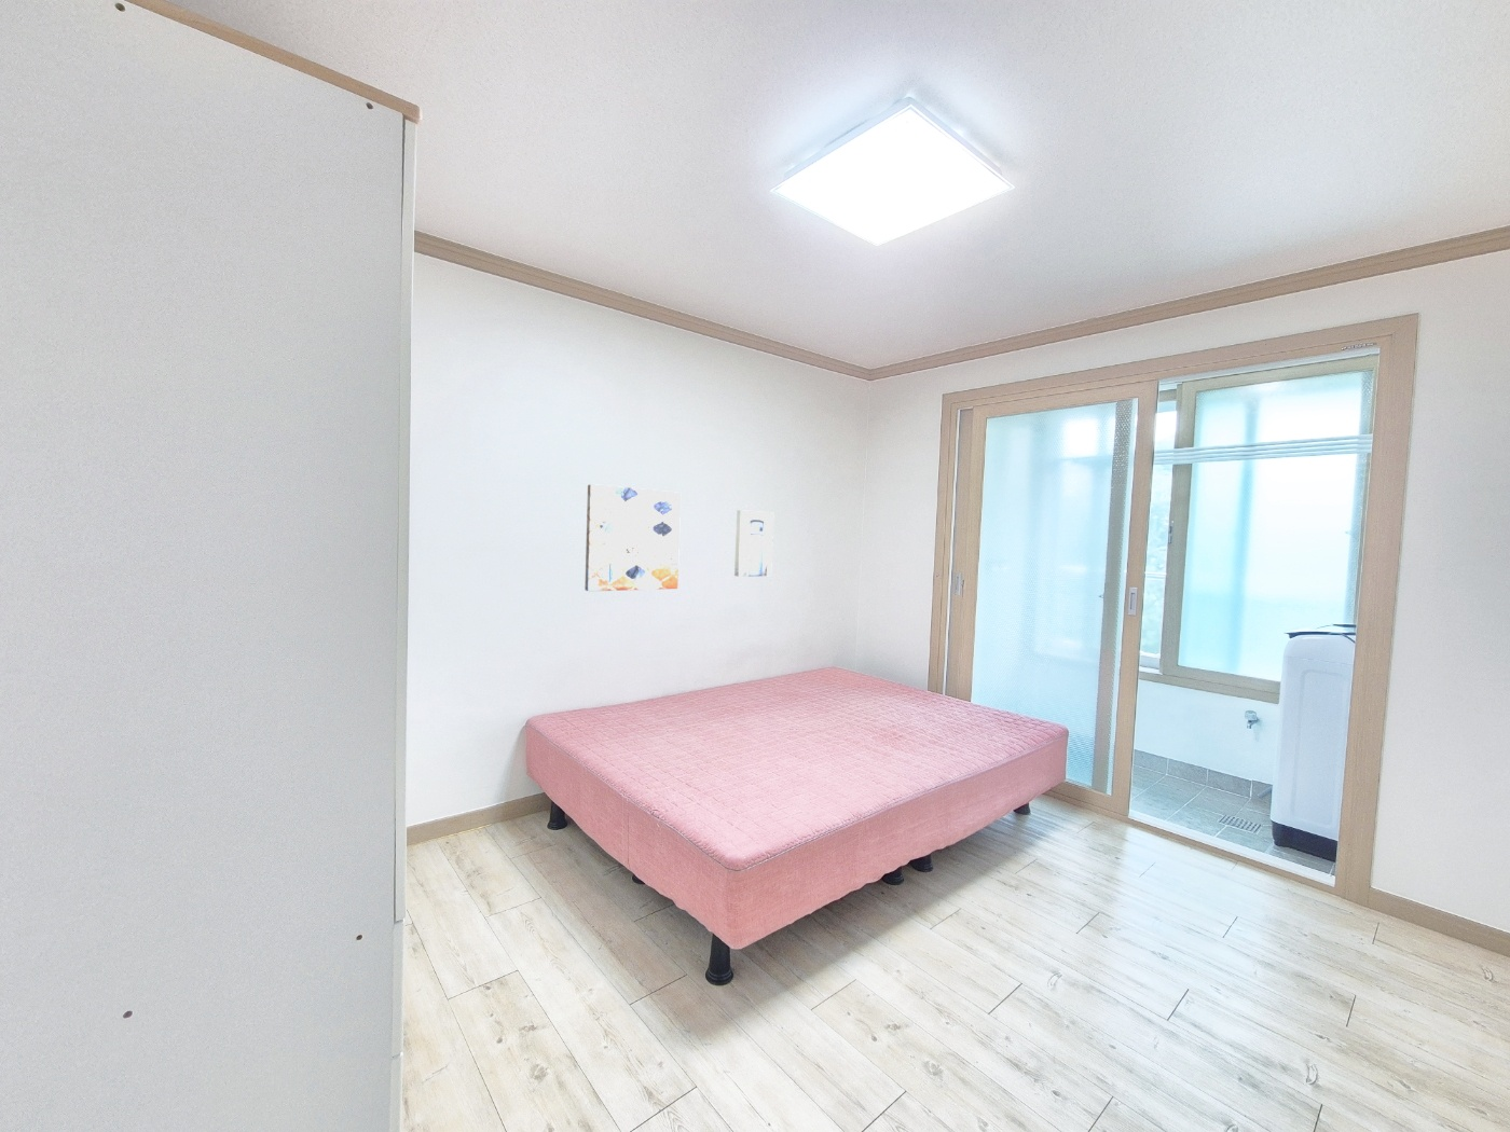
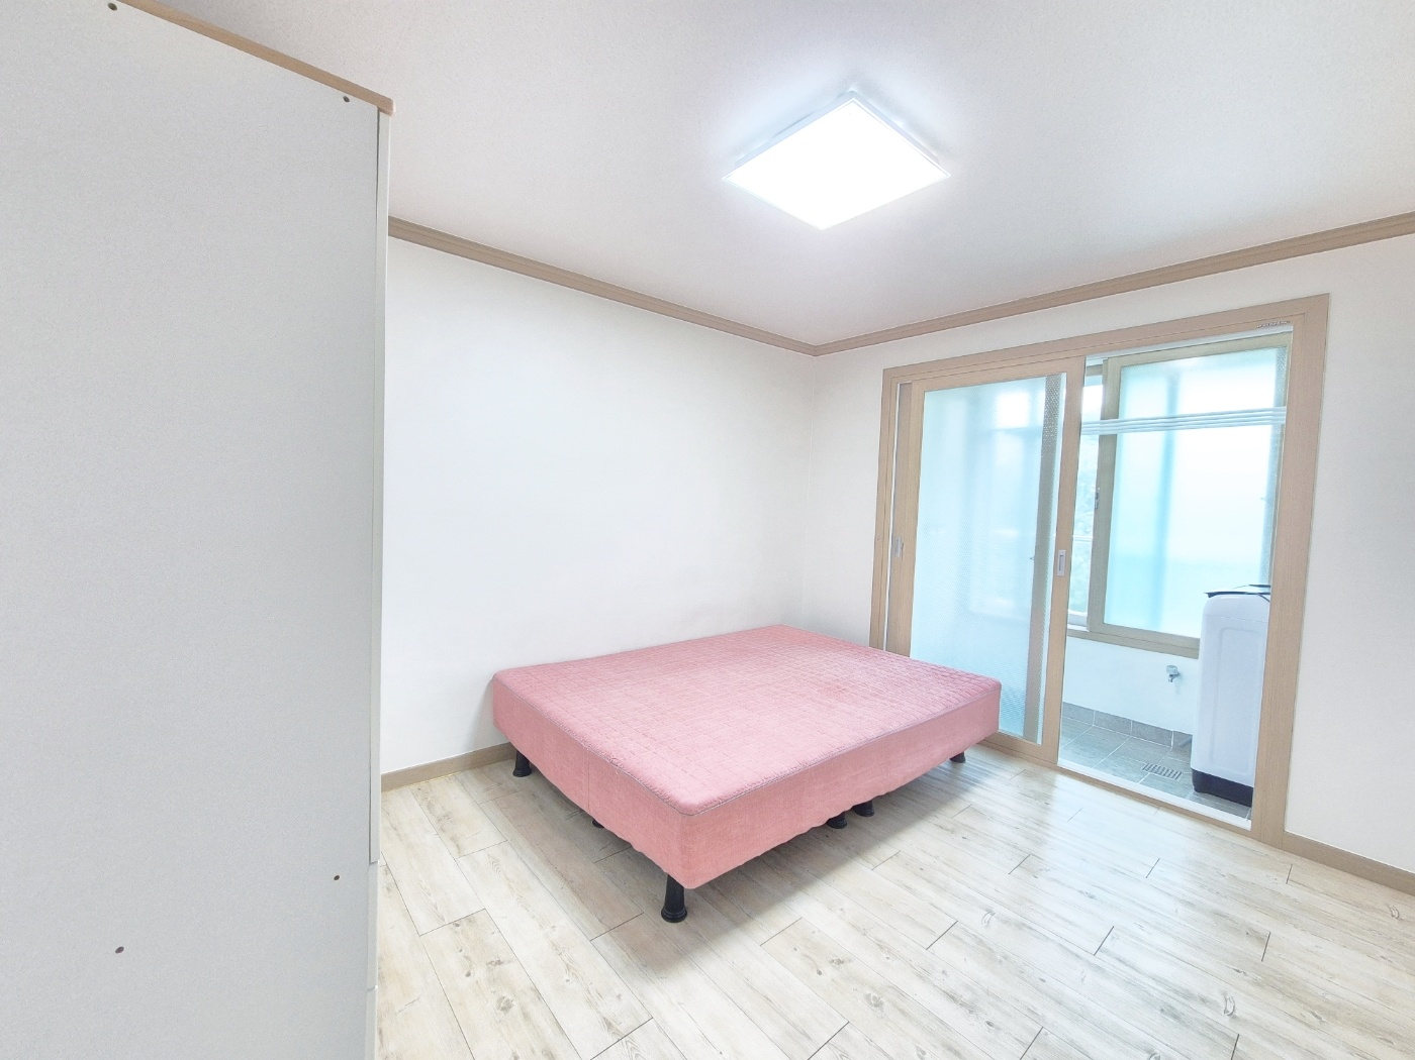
- wall art (754, 543)
- wall art (634, 539)
